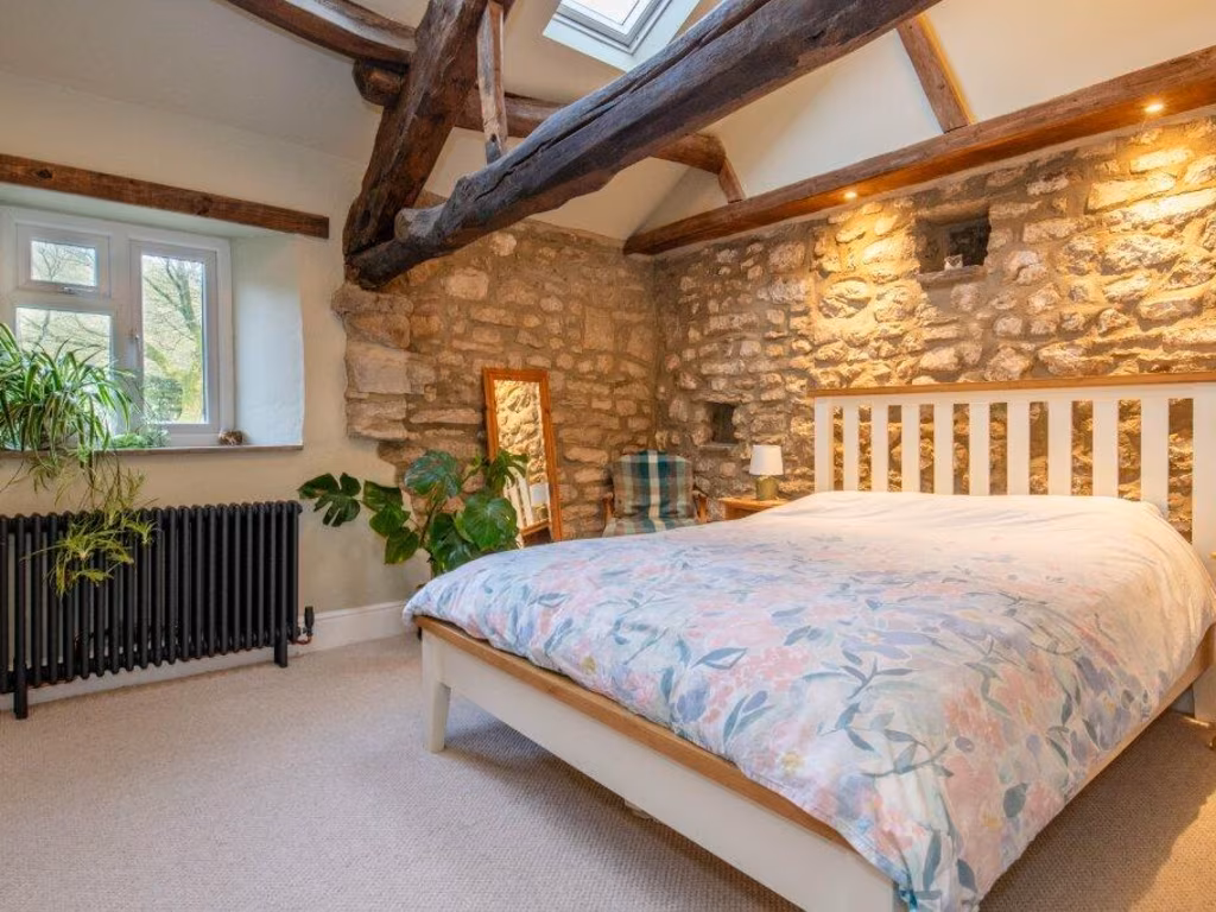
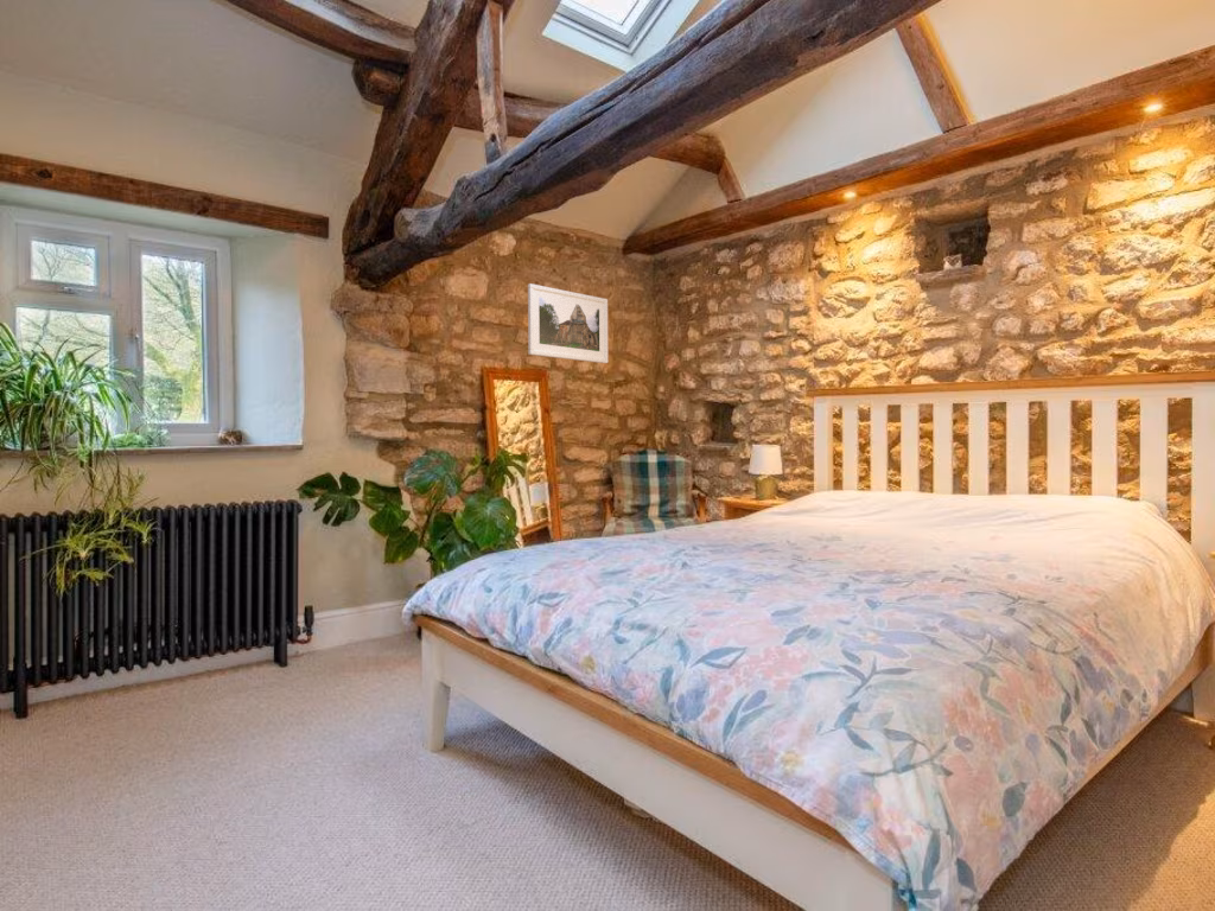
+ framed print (570, 325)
